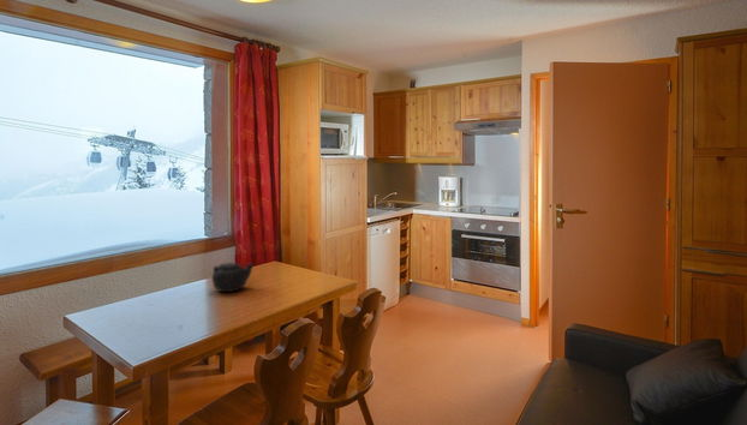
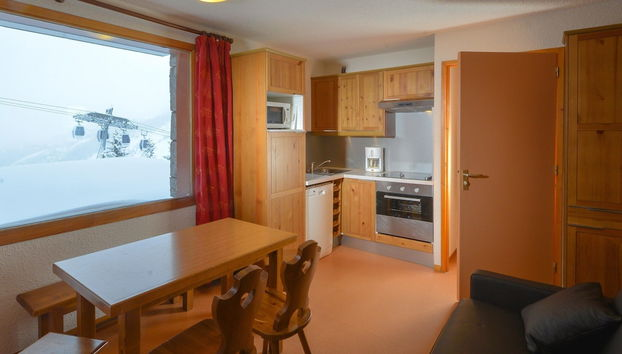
- teapot (233, 276)
